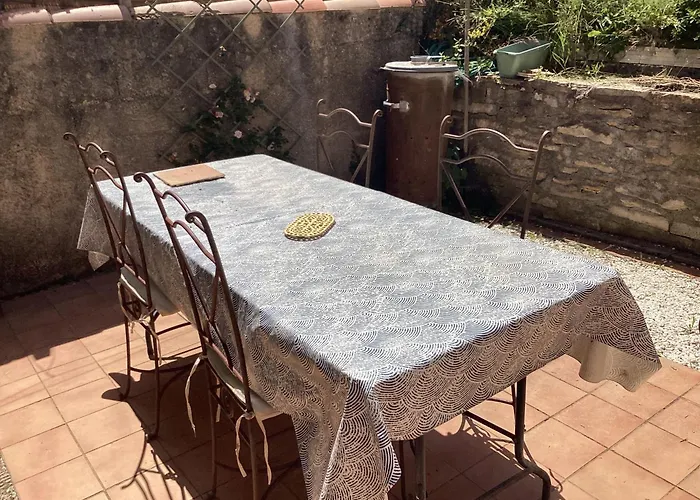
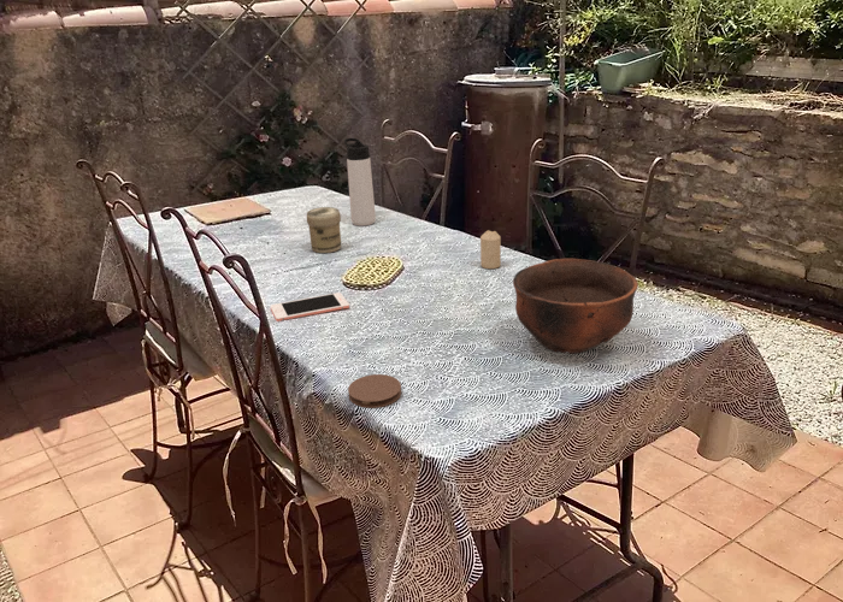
+ bowl (572, 311)
+ thermos bottle (358, 182)
+ coaster (375, 390)
+ cell phone (310, 306)
+ candle (490, 248)
+ jar (324, 230)
